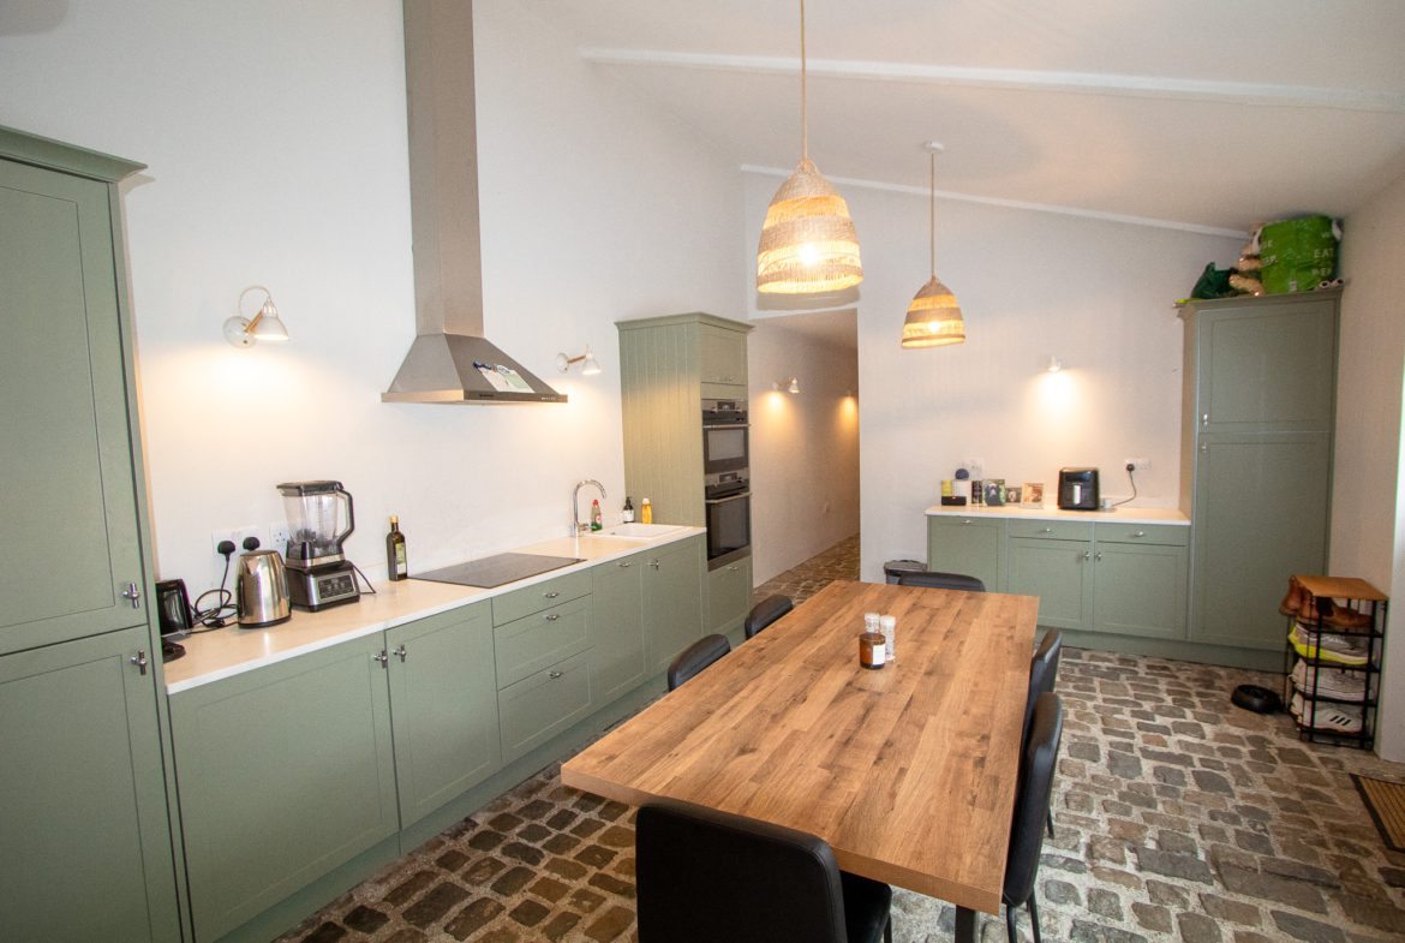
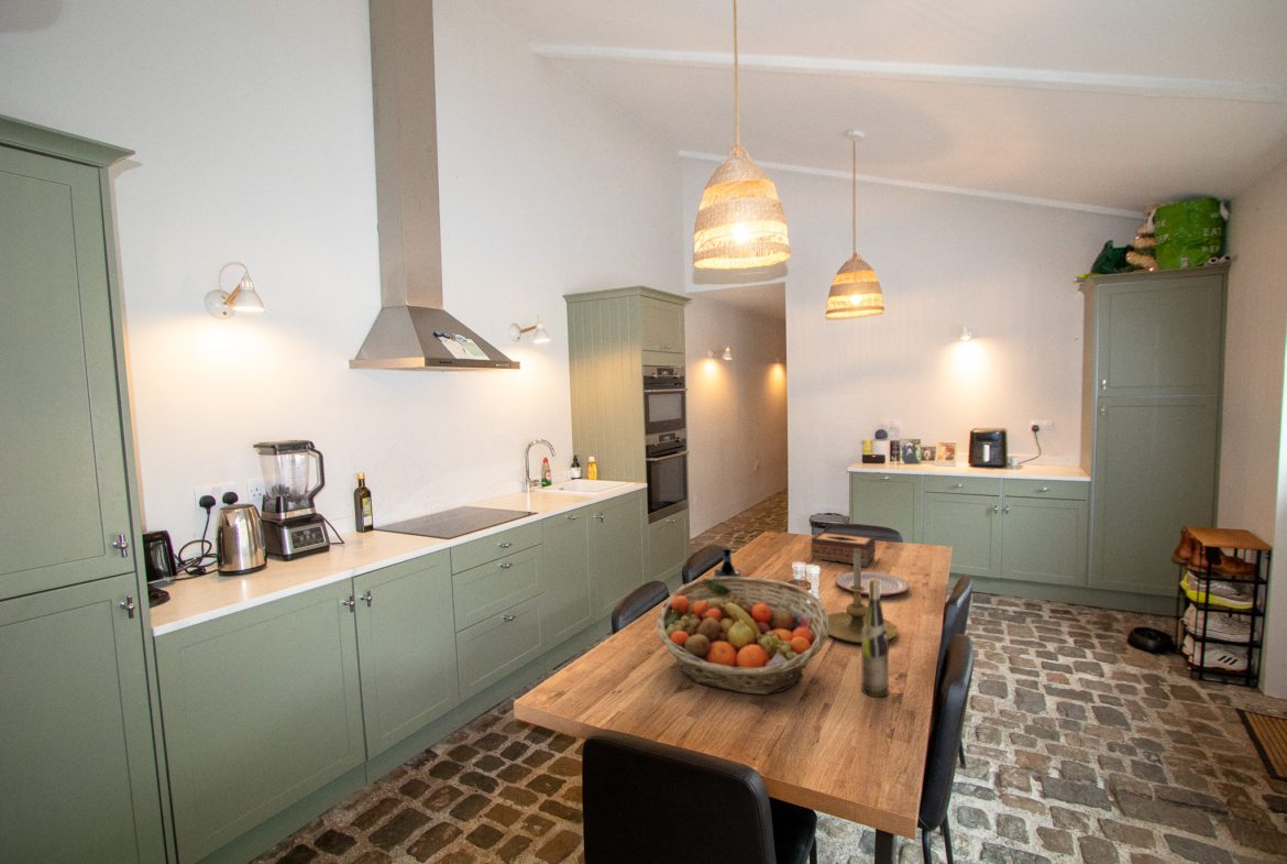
+ wine bottle (875, 636)
+ candle holder (857, 589)
+ fruit basket (739, 631)
+ tissue box (843, 548)
+ tequila bottle (727, 565)
+ plate (868, 584)
